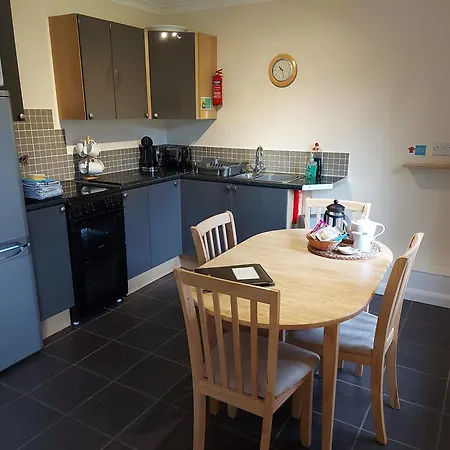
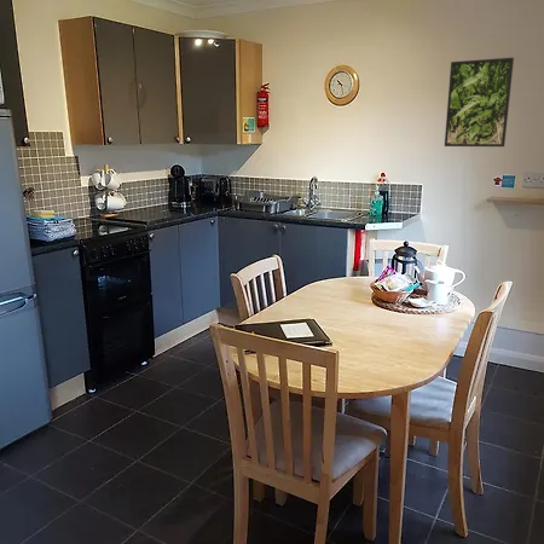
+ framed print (478, 104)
